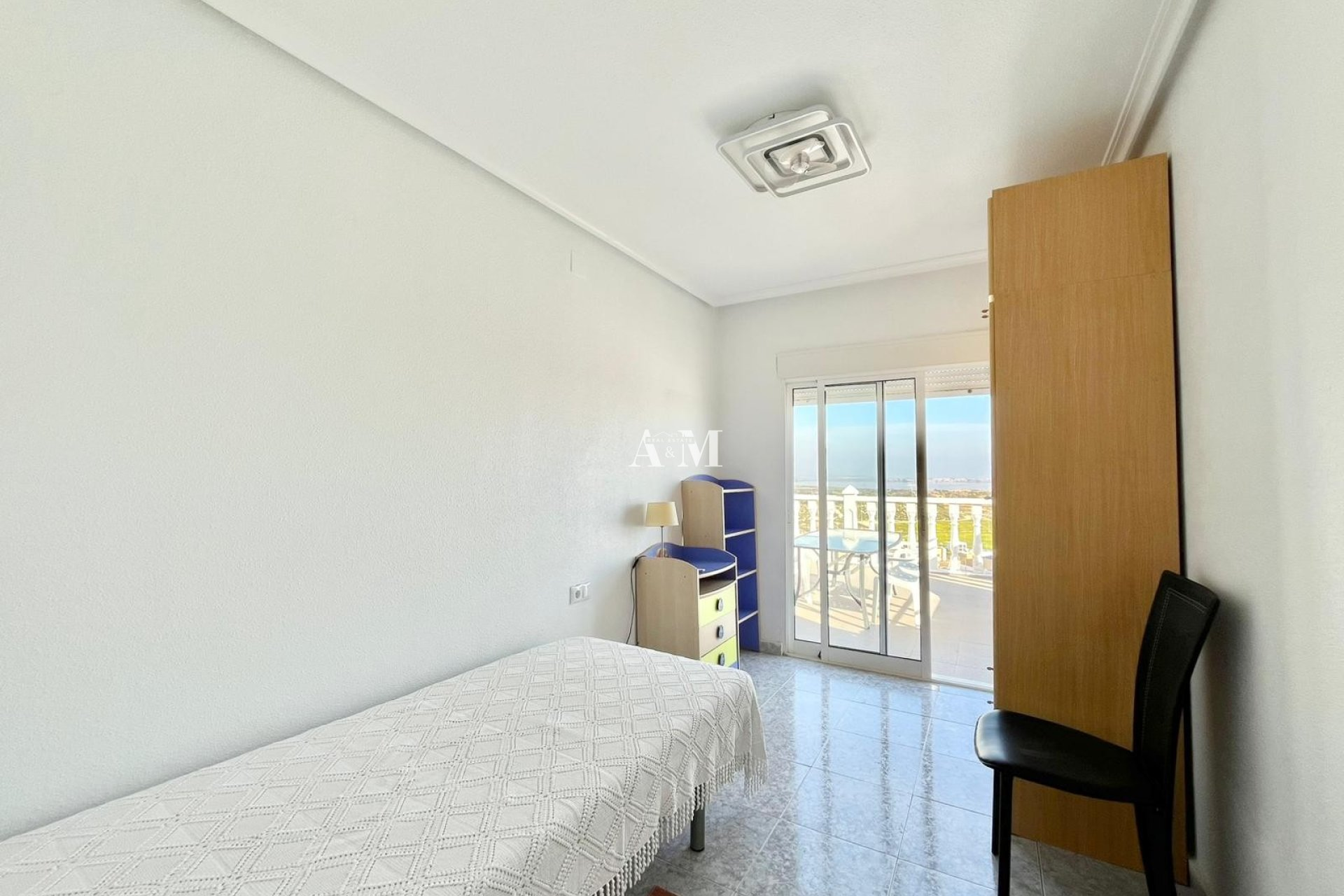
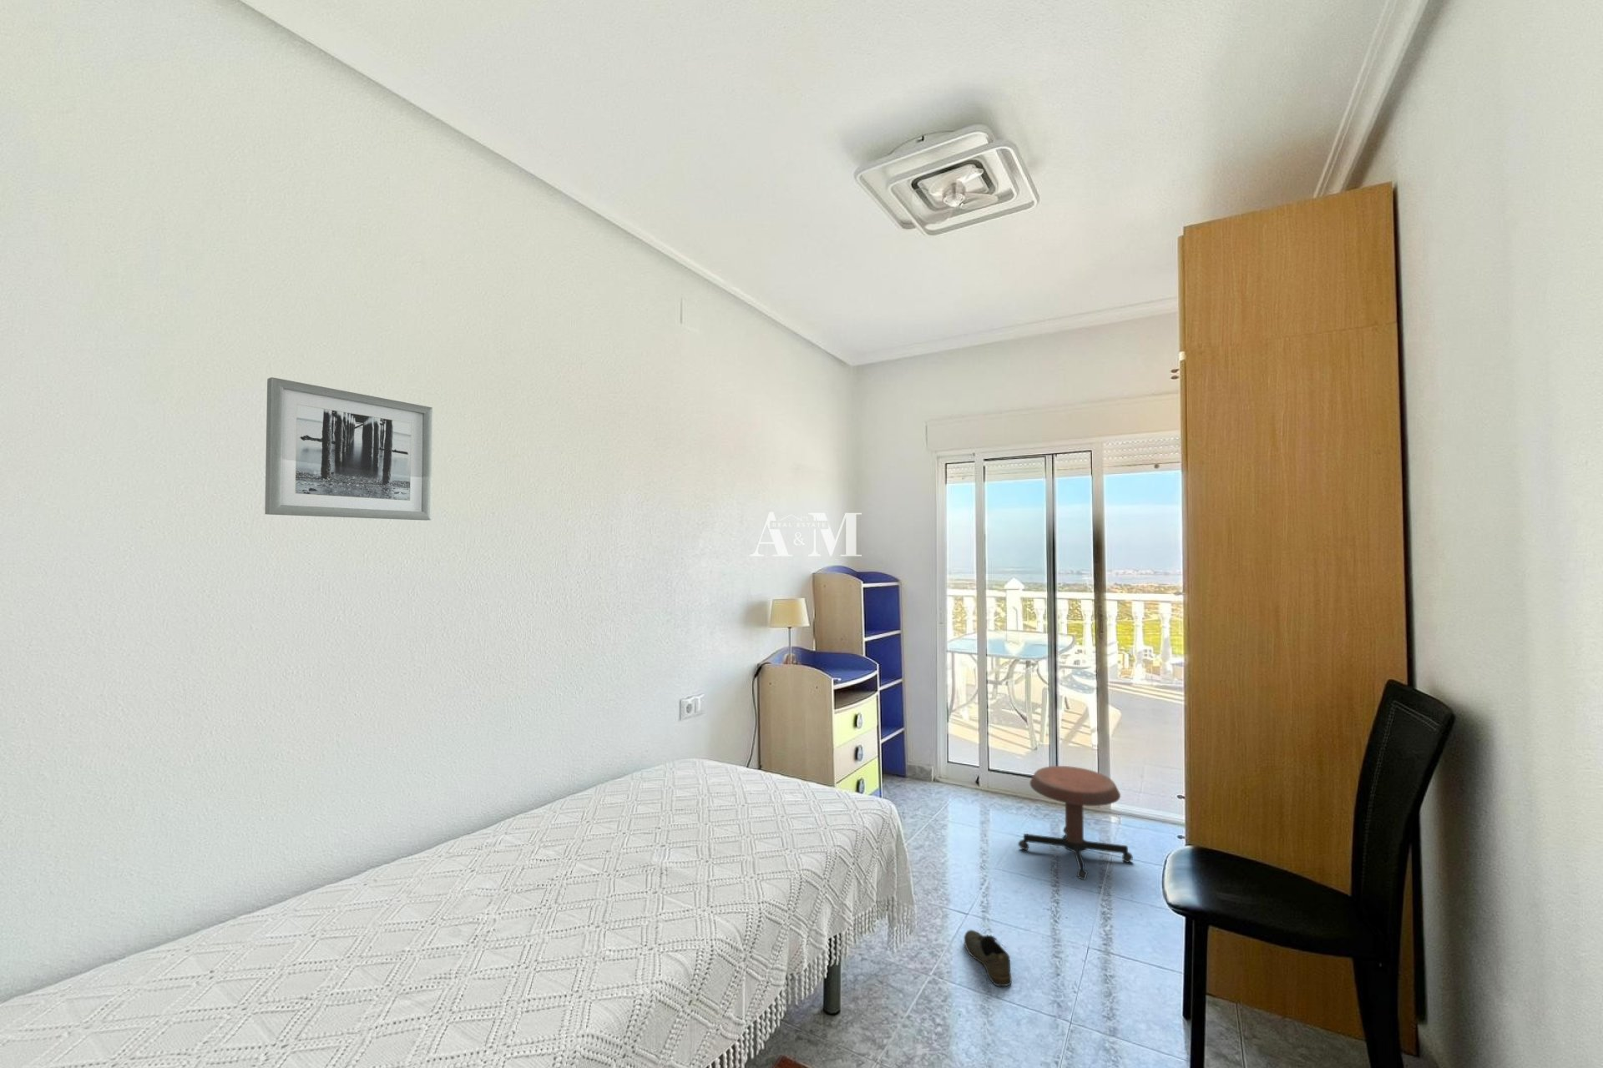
+ shoe (986, 948)
+ wall art (357, 455)
+ stool (1072, 816)
